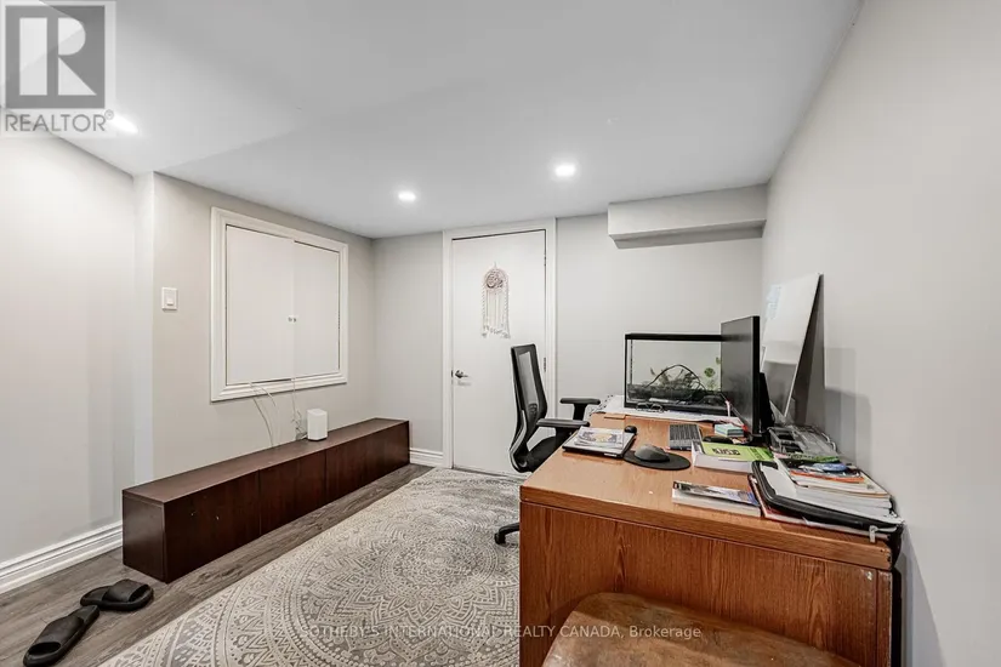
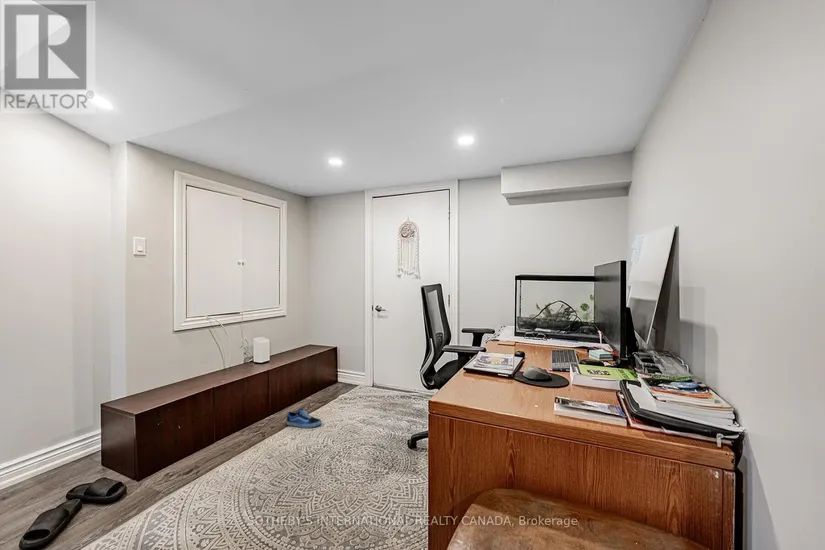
+ shoe (303, 417)
